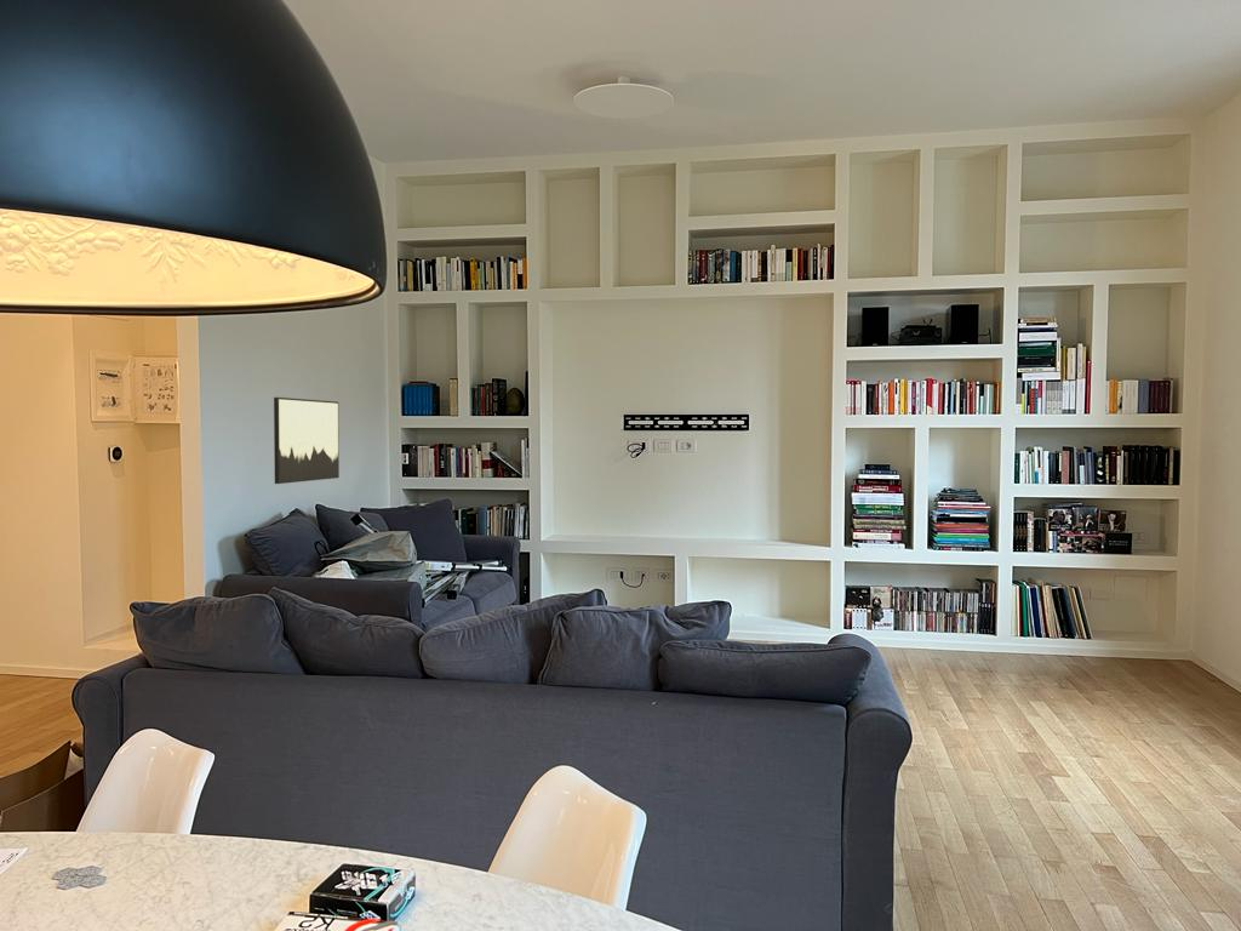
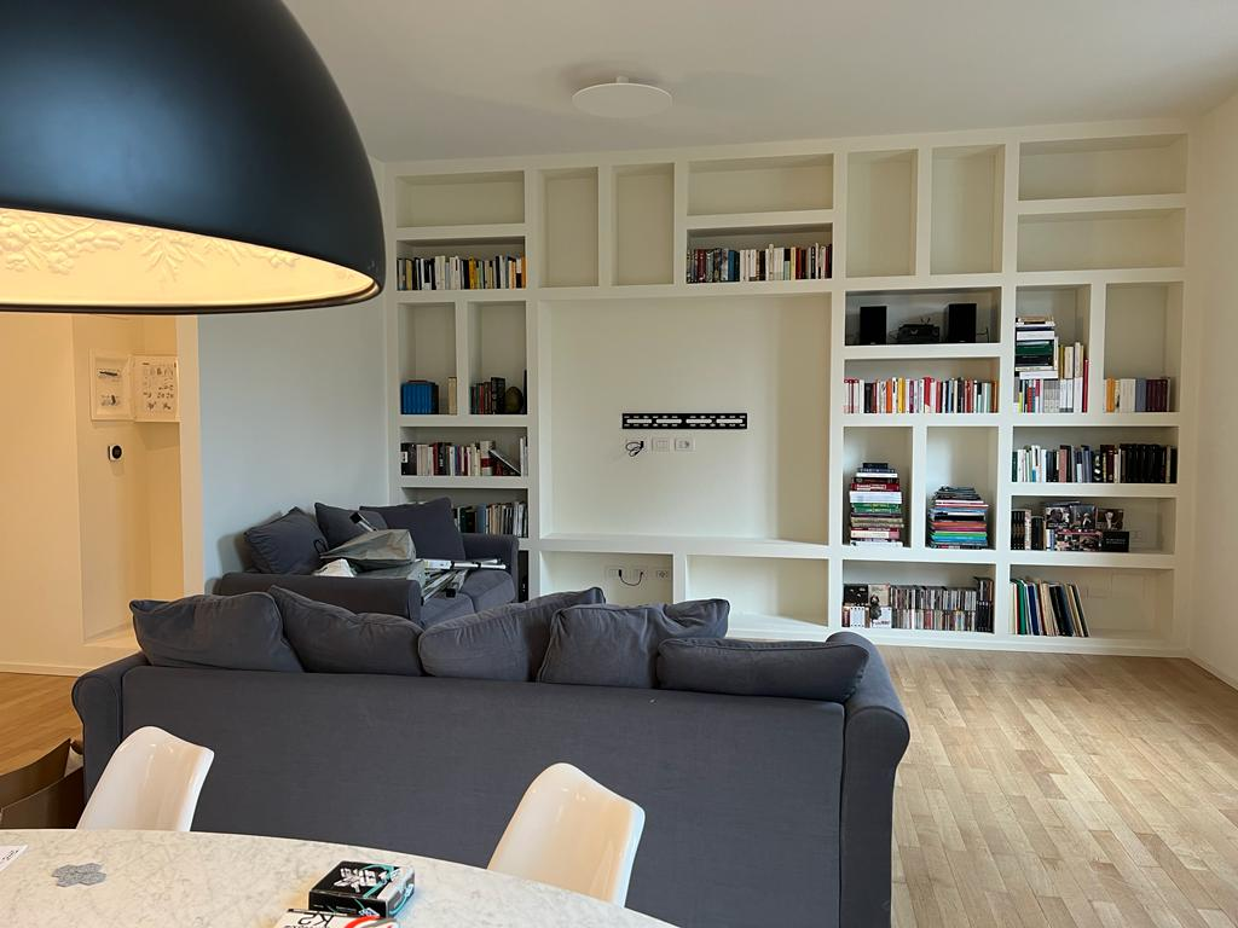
- wall art (308, 440)
